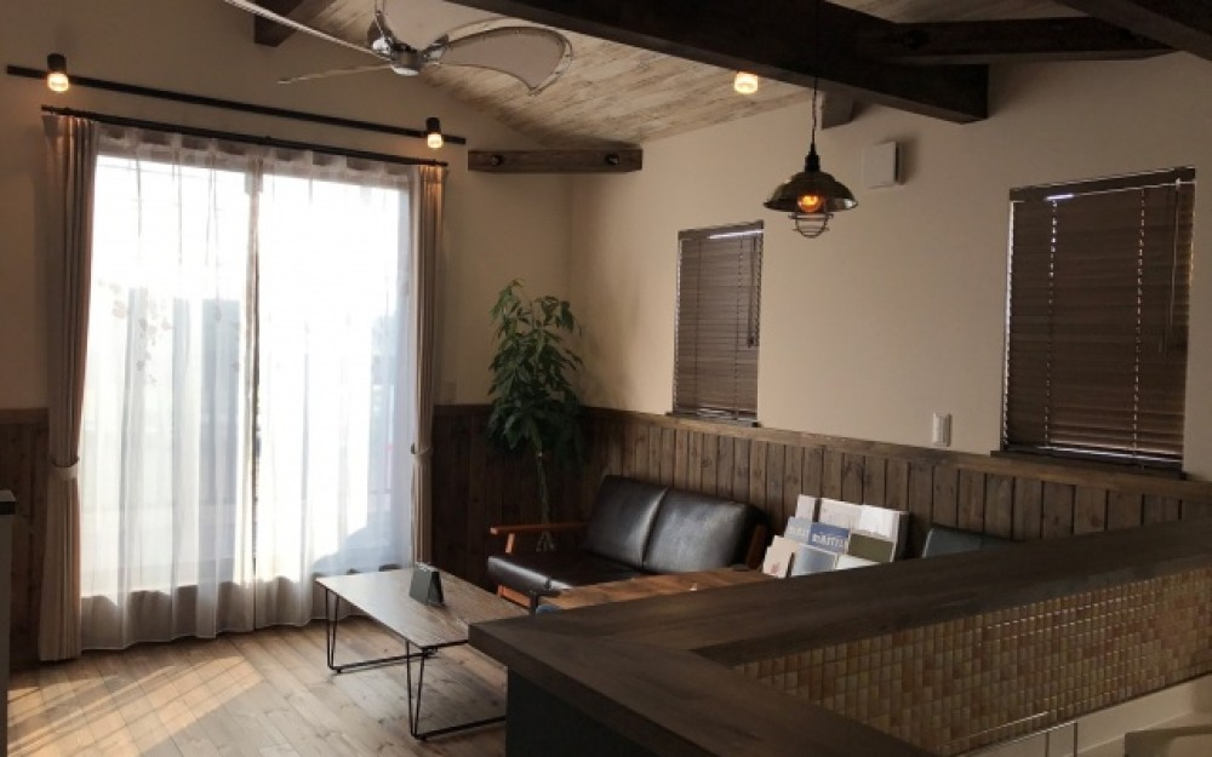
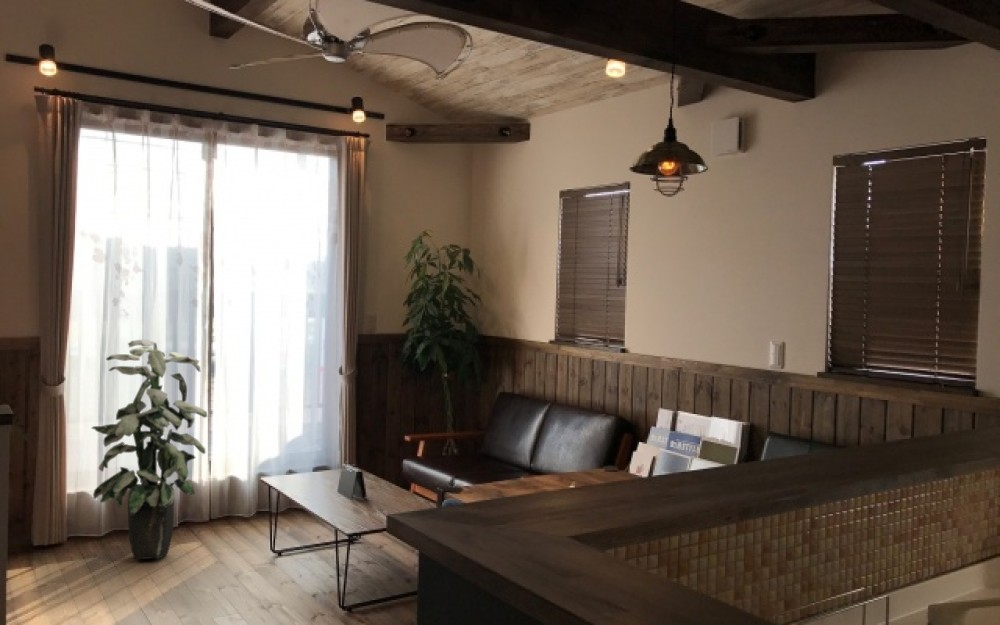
+ indoor plant (147, 447)
